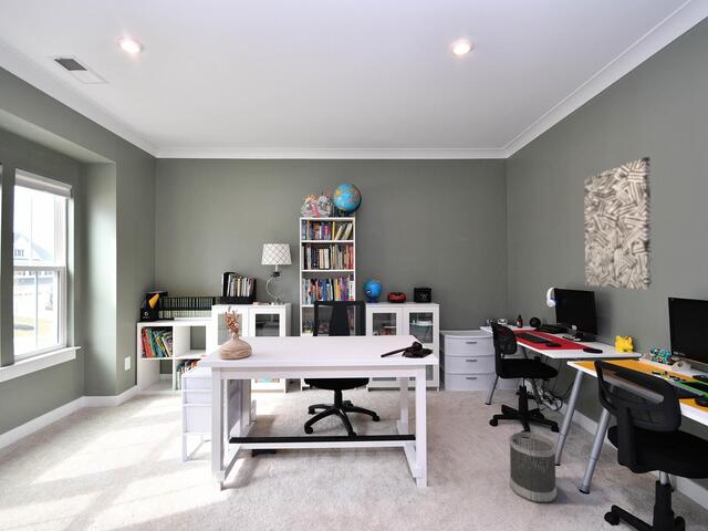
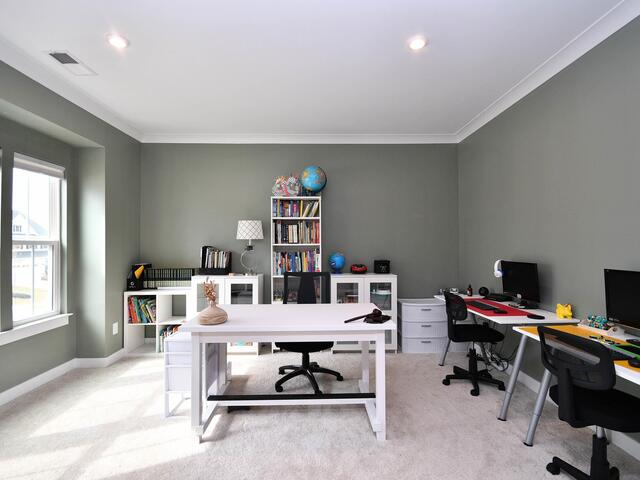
- wastebasket (532, 465)
- wall art (614, 228)
